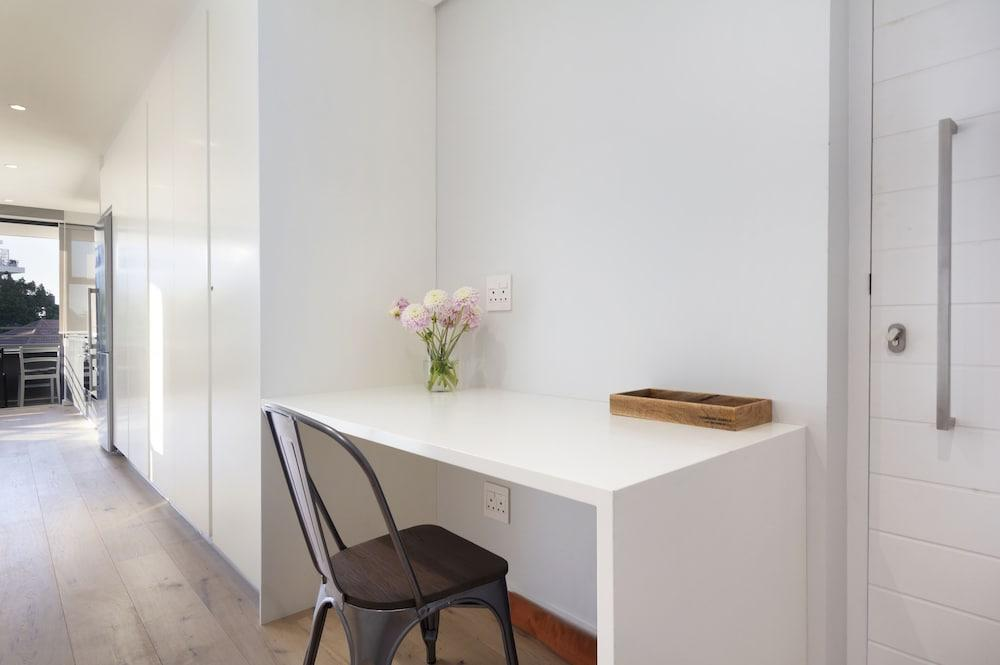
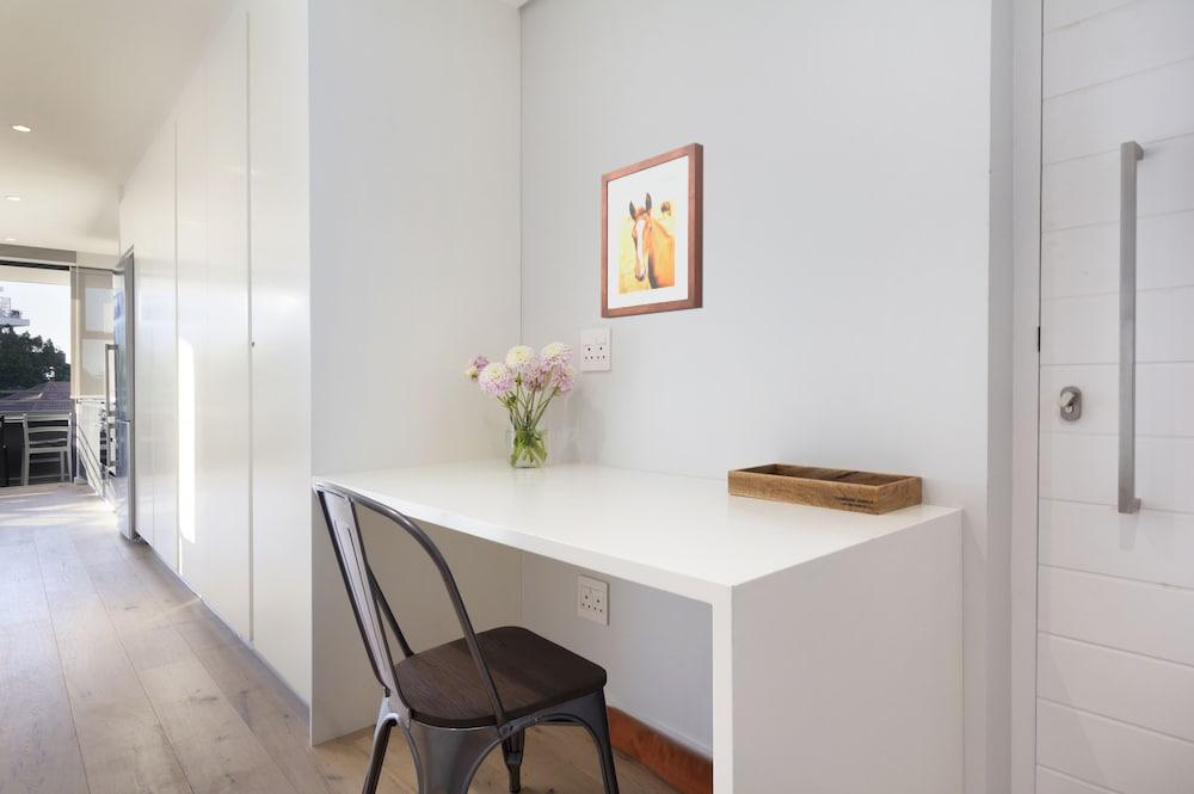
+ wall art (648, 236)
